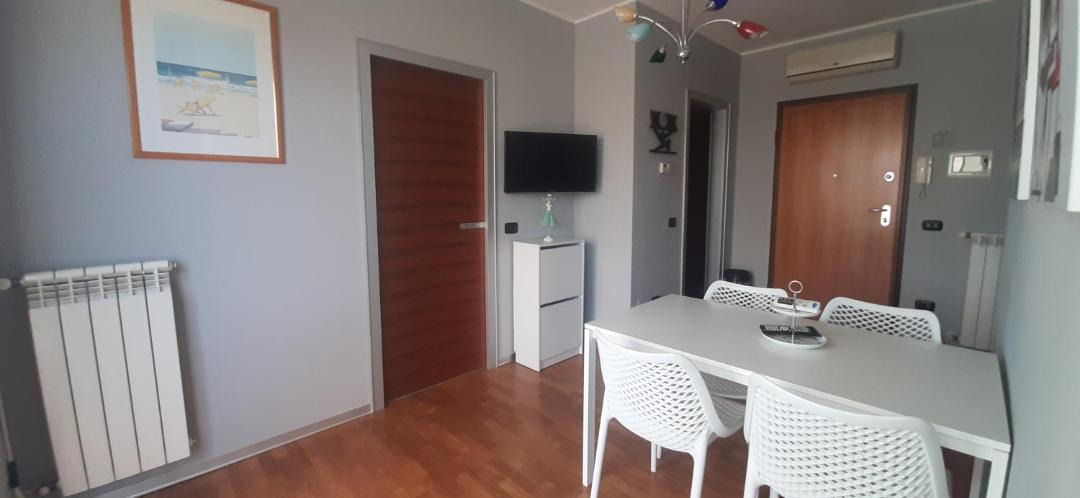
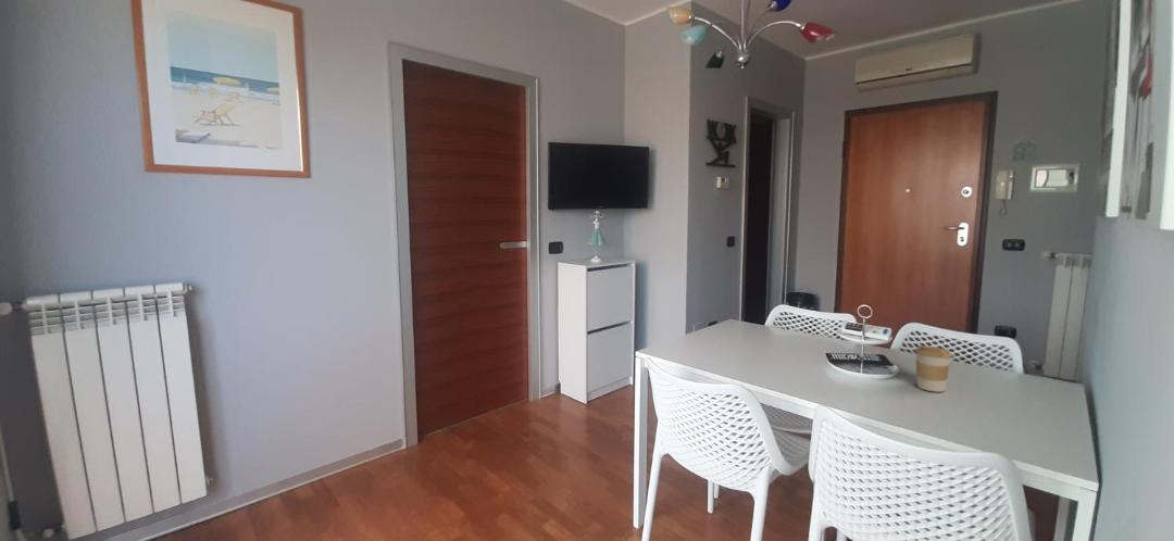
+ coffee cup (932, 367)
